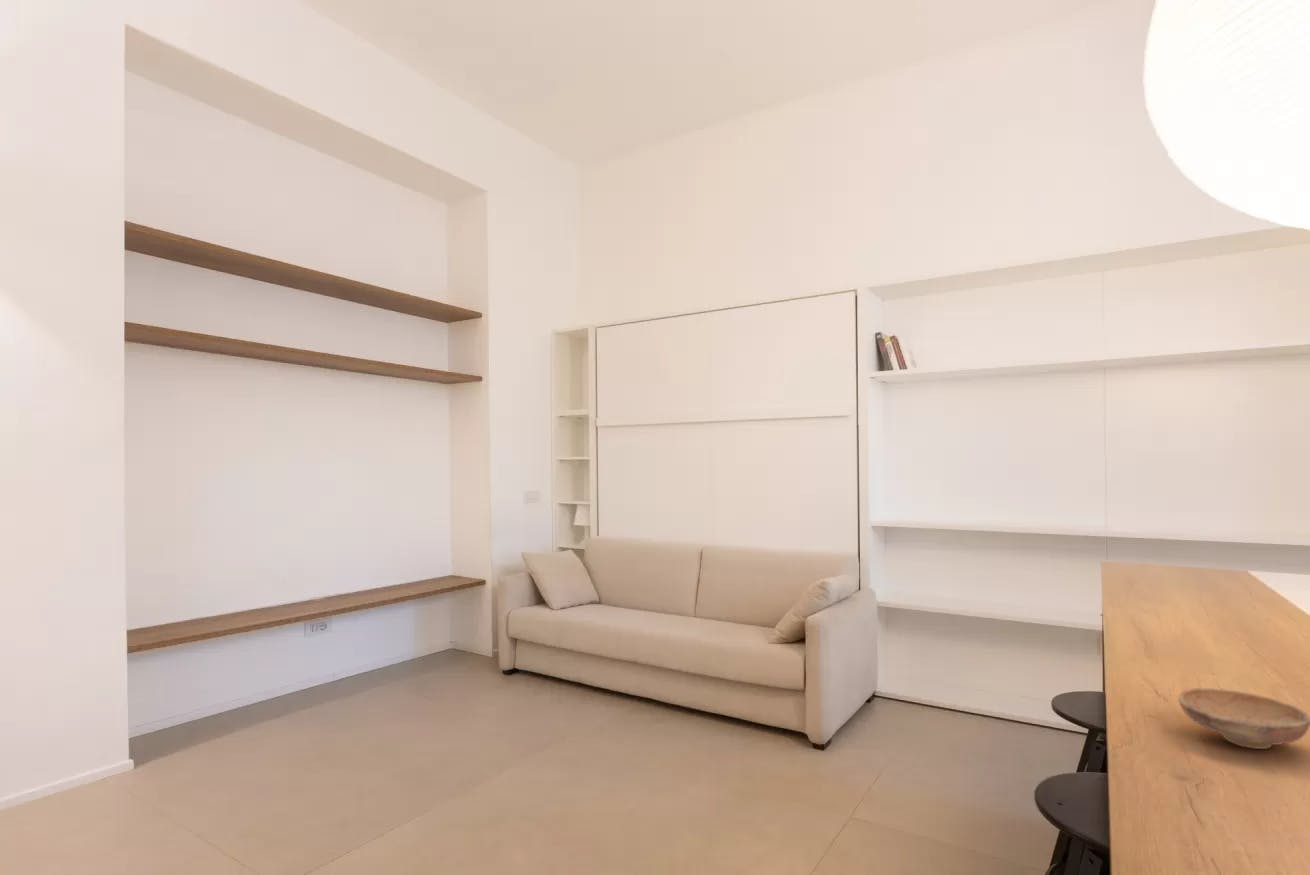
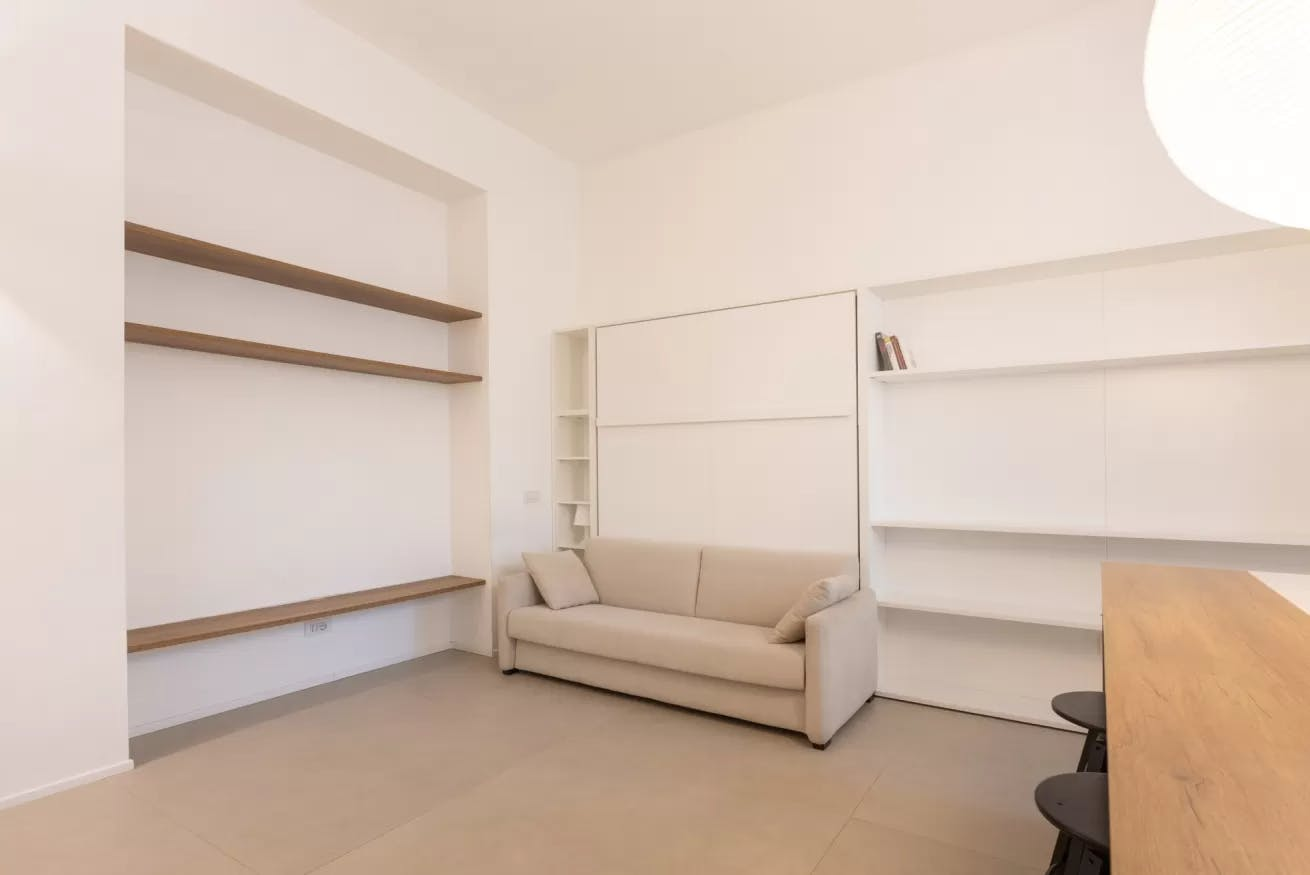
- bowl (1241, 722)
